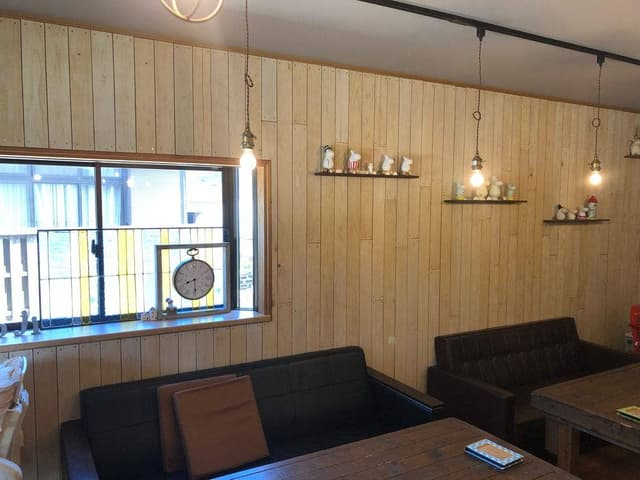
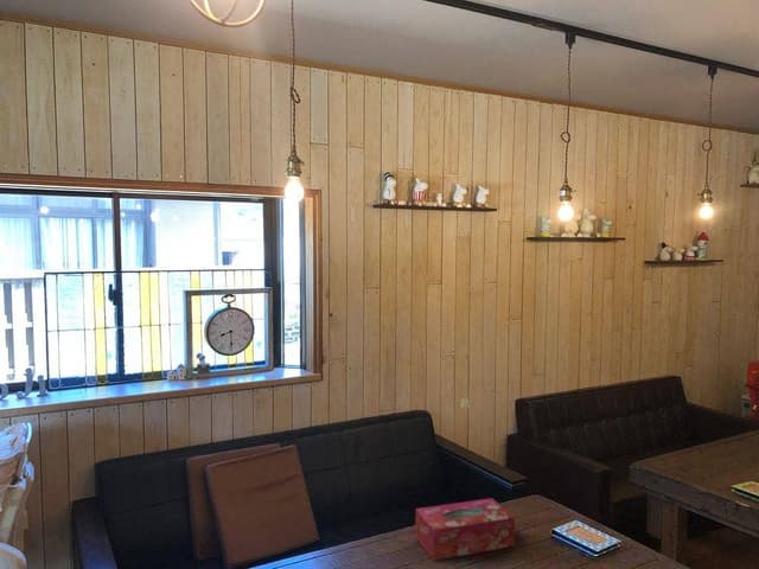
+ tissue box (464, 526)
